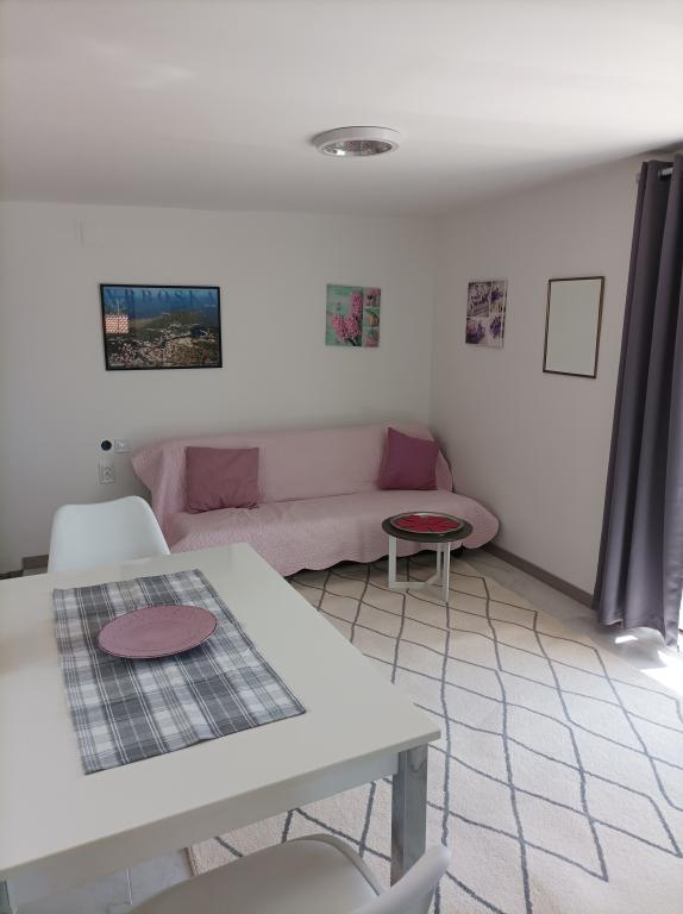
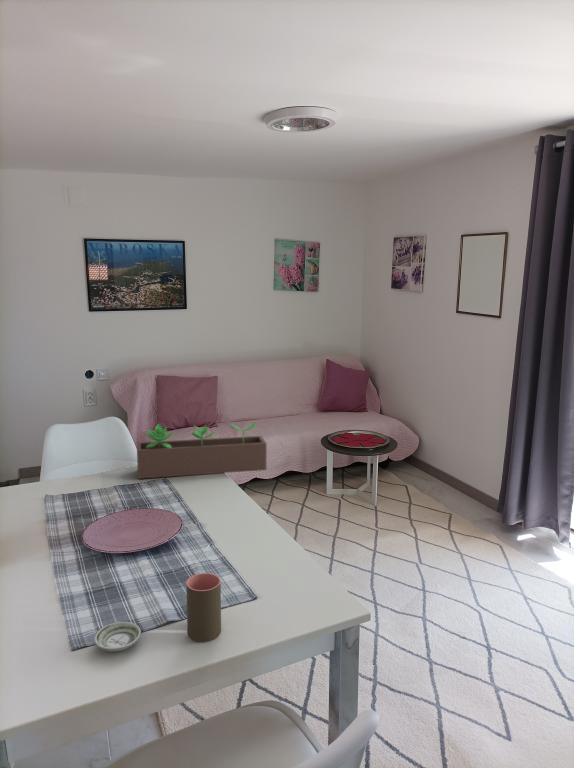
+ saucer (118, 639)
+ succulent planter (202, 446)
+ cup (204, 606)
